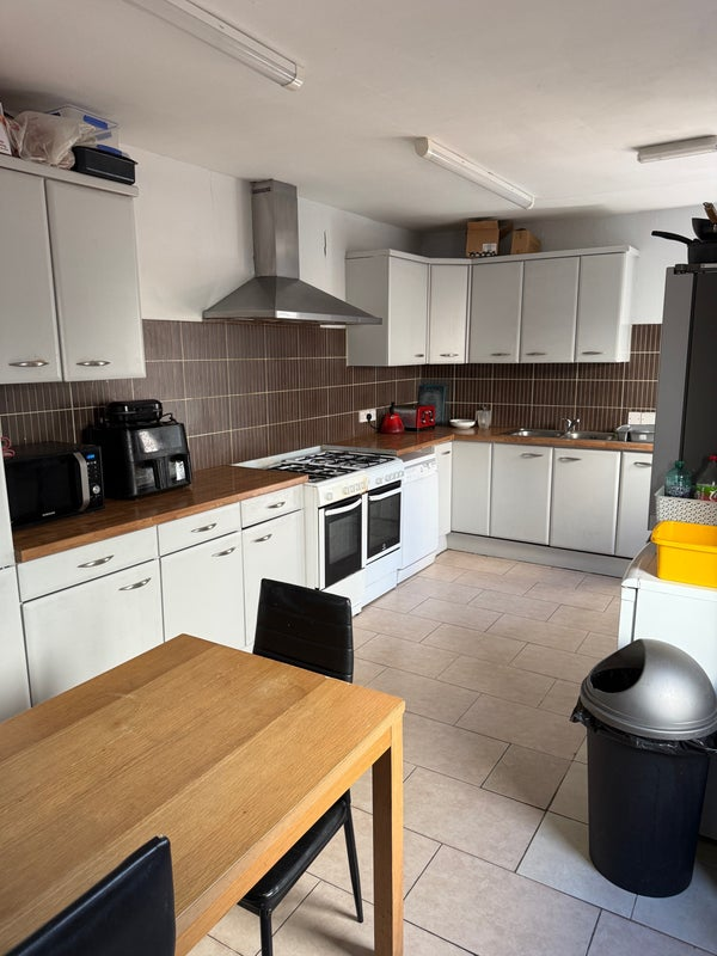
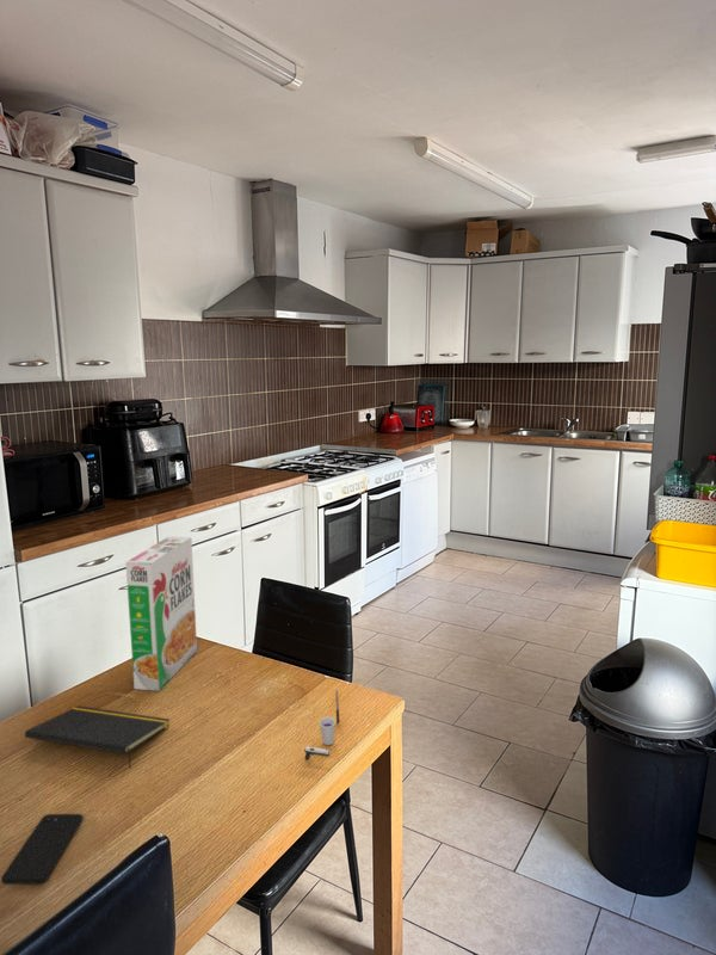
+ notepad (99, 728)
+ smartphone (44, 846)
+ cereal box (163, 609)
+ cup (327, 722)
